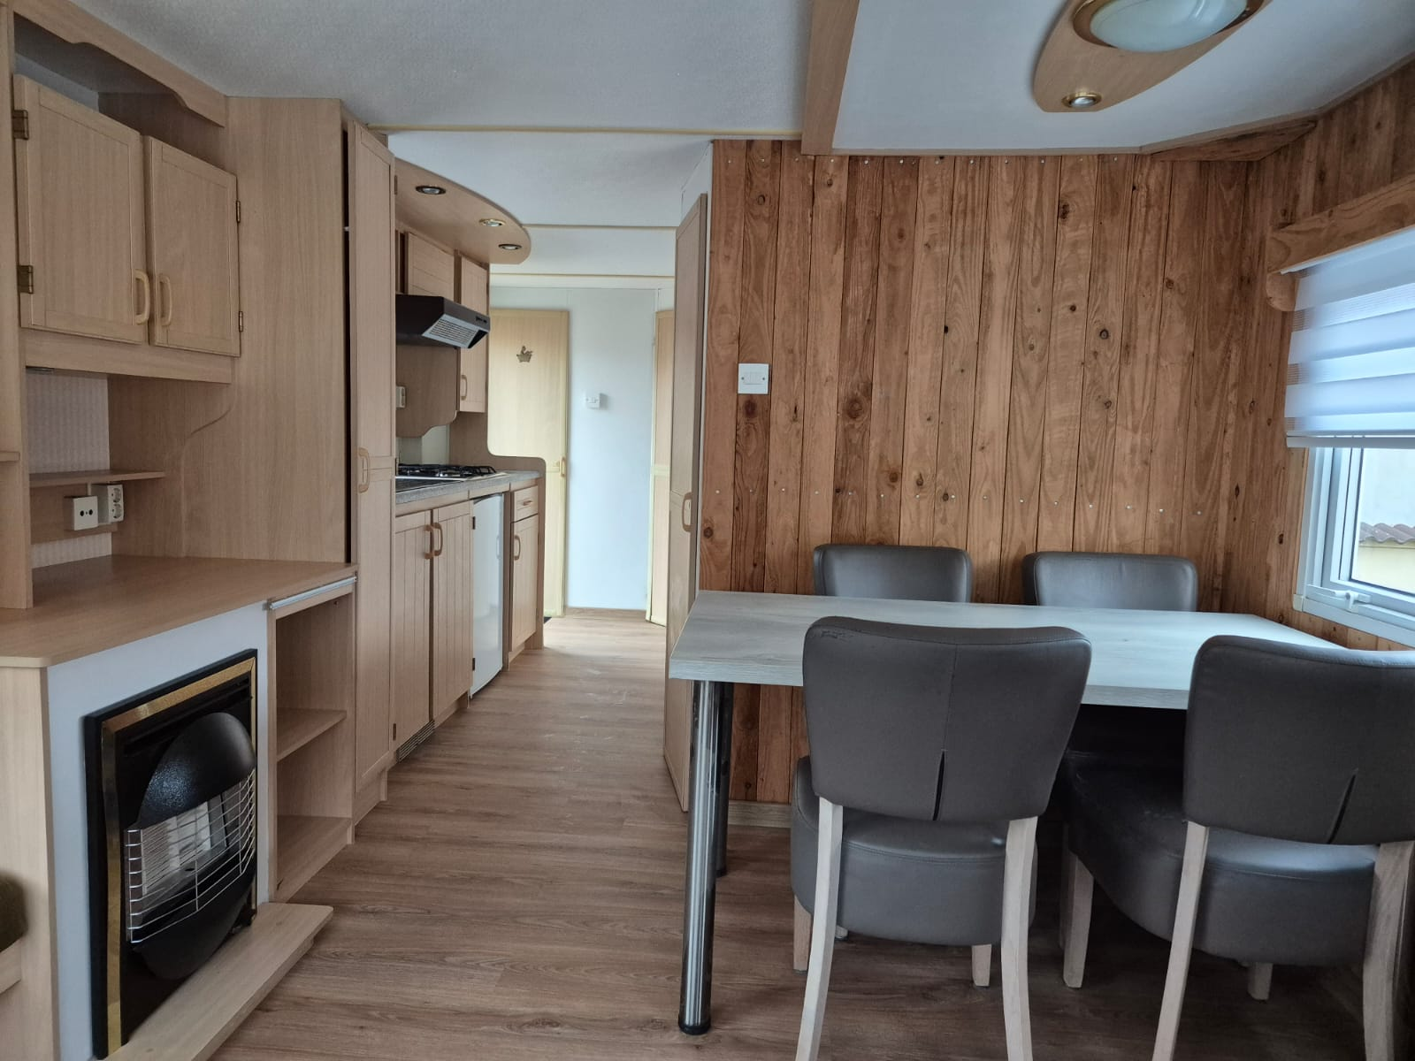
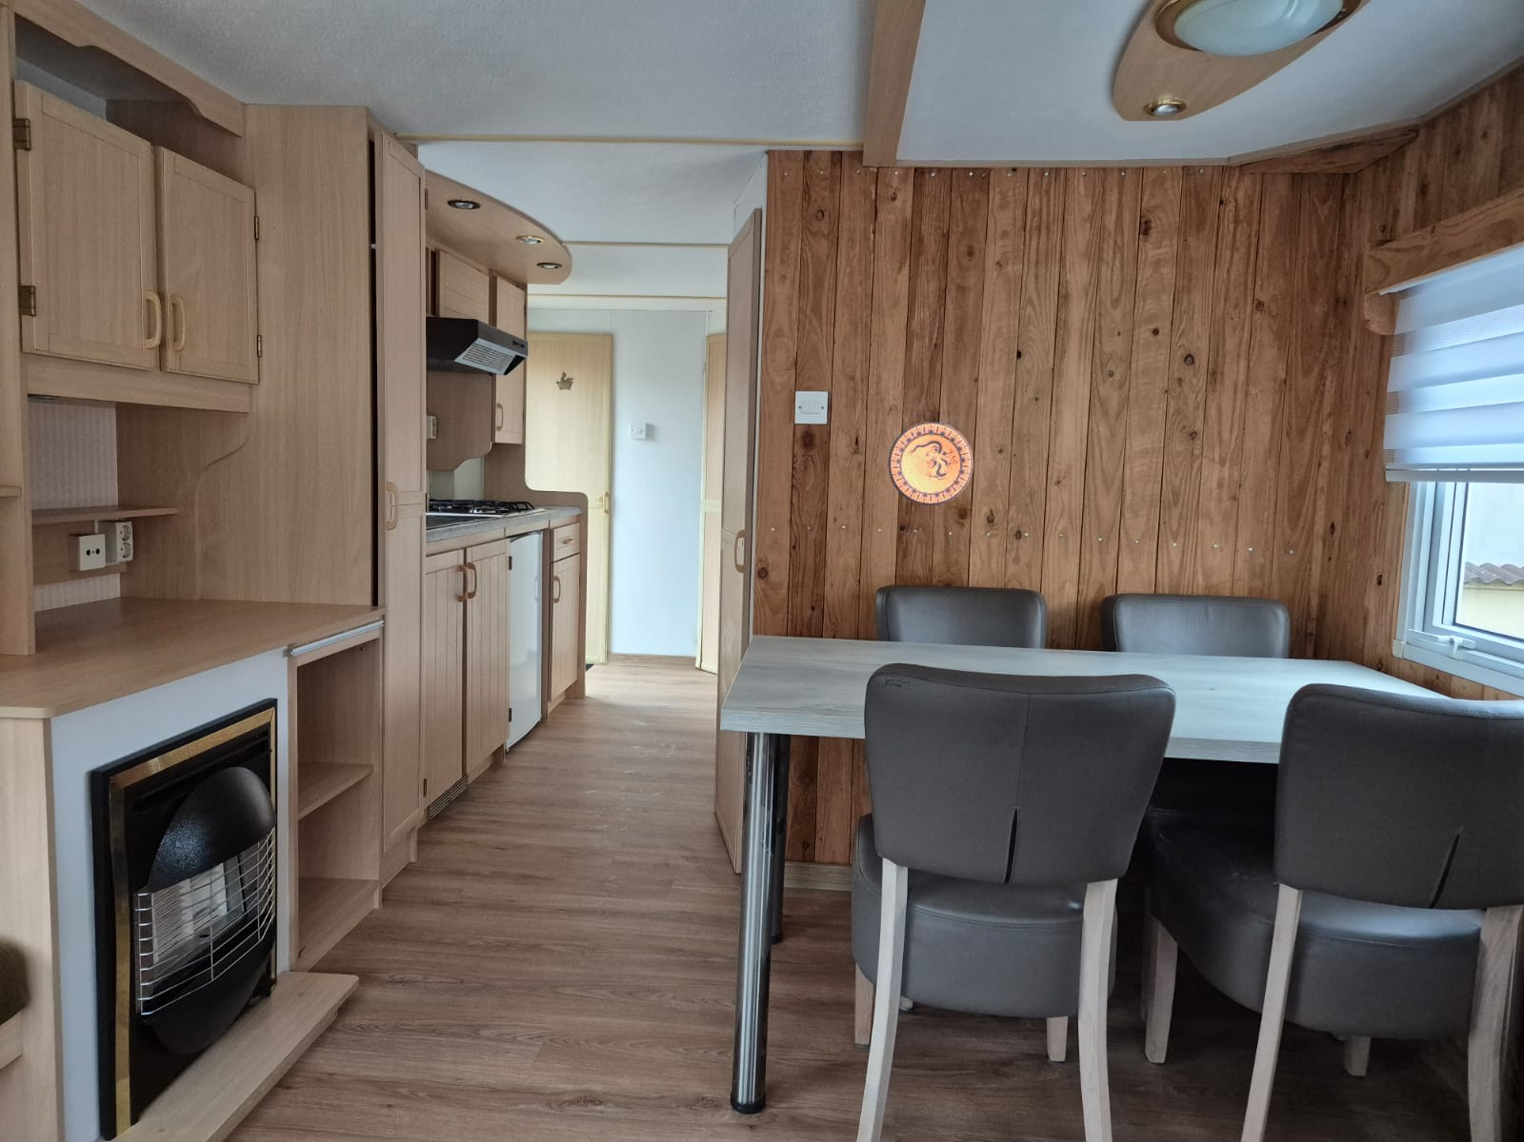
+ decorative plate (930, 463)
